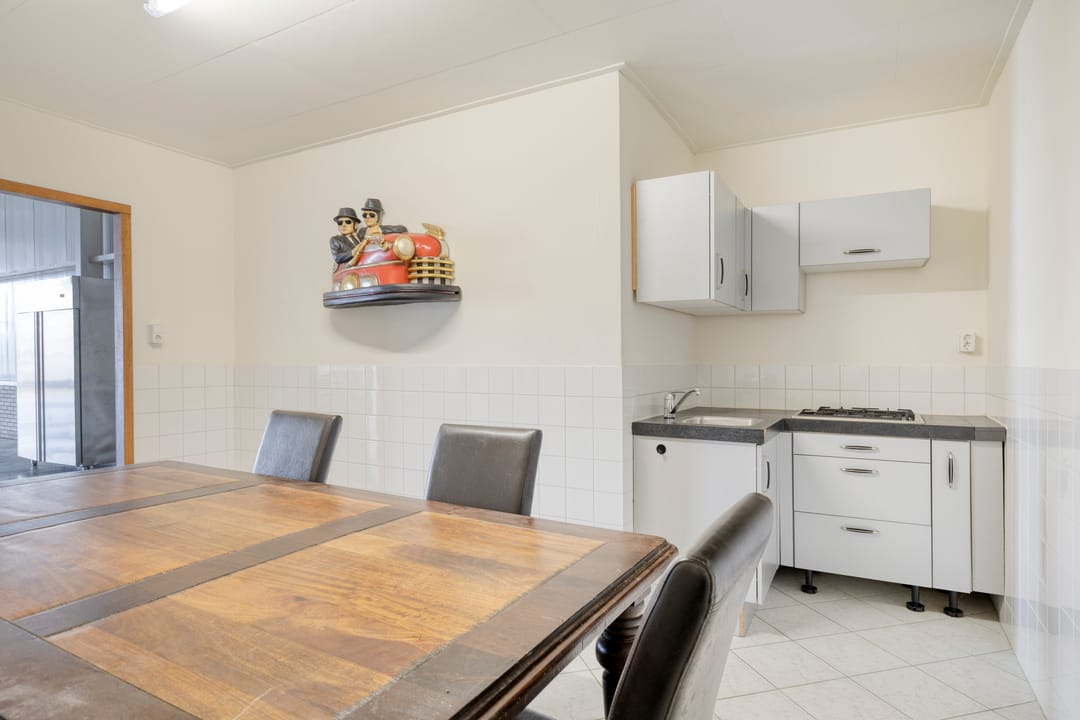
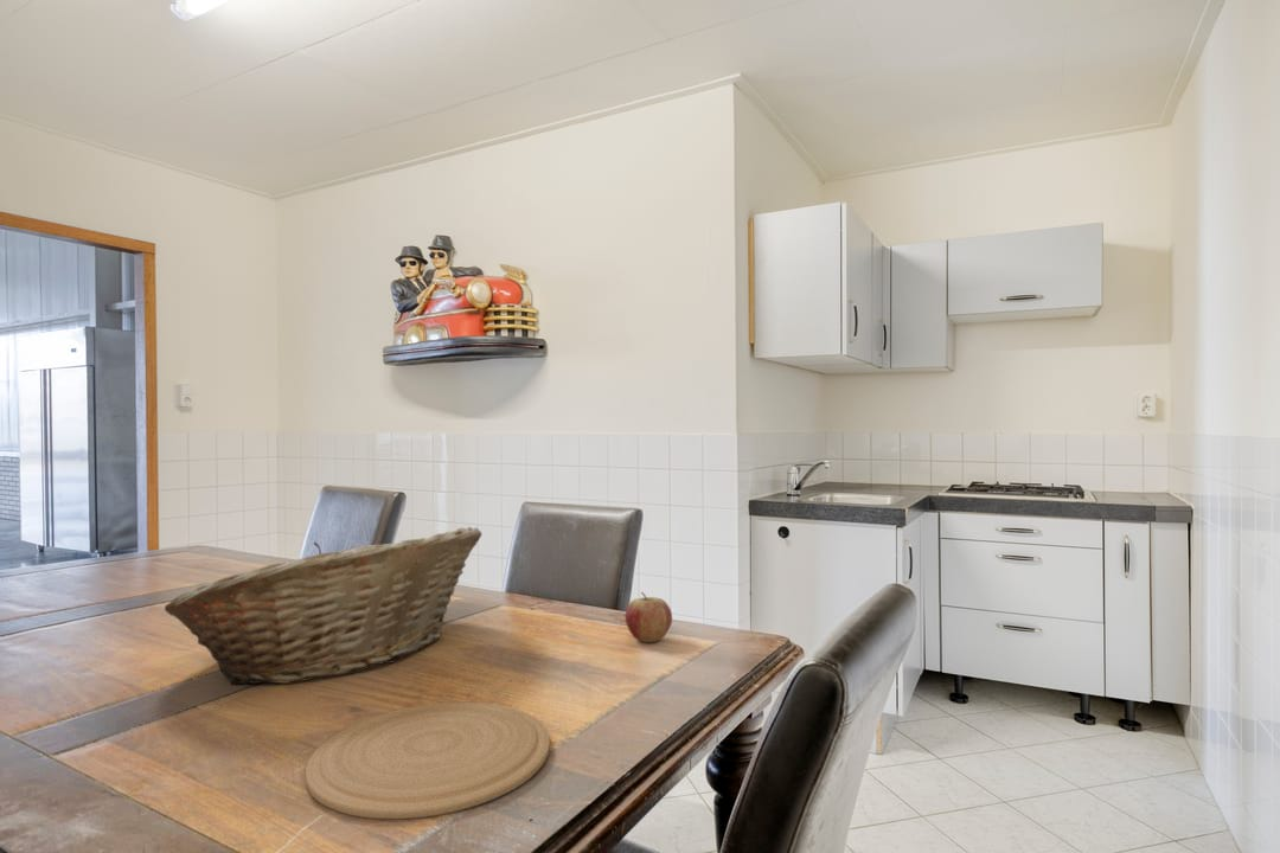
+ fruit (648, 617)
+ fruit basket (341, 590)
+ plate (433, 749)
